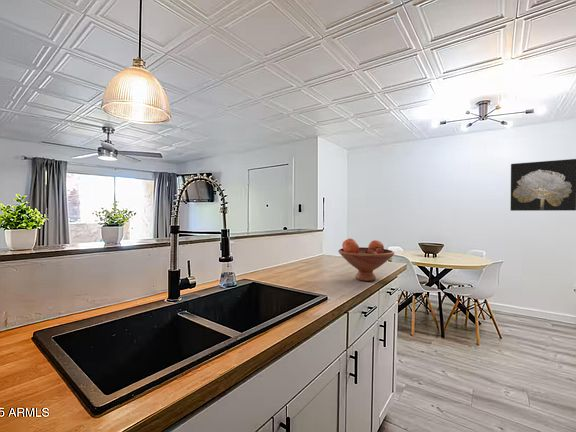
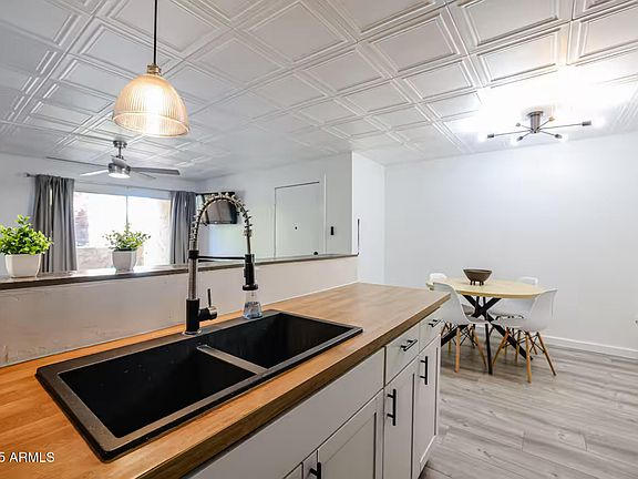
- wall art (541, 186)
- fruit bowl (365, 259)
